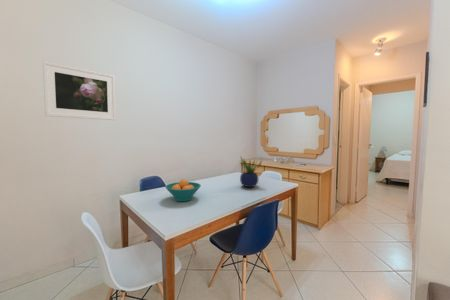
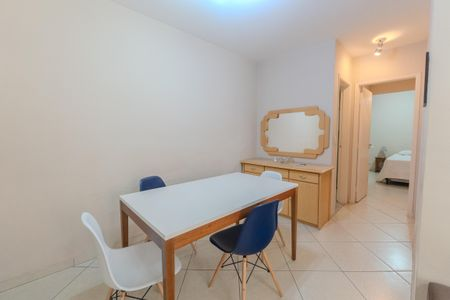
- fruit bowl (183, 189)
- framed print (83, 93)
- potted plant (249, 171)
